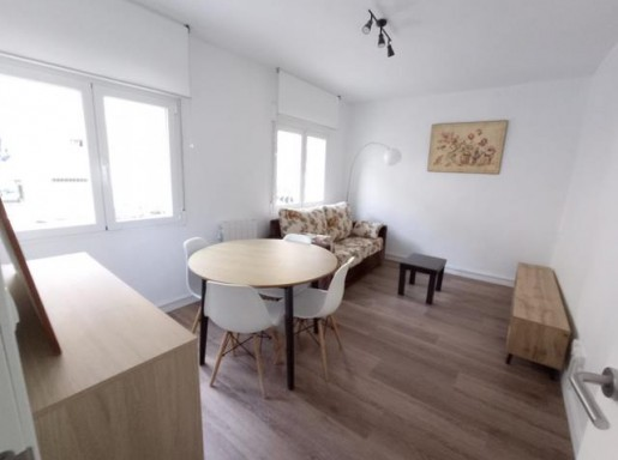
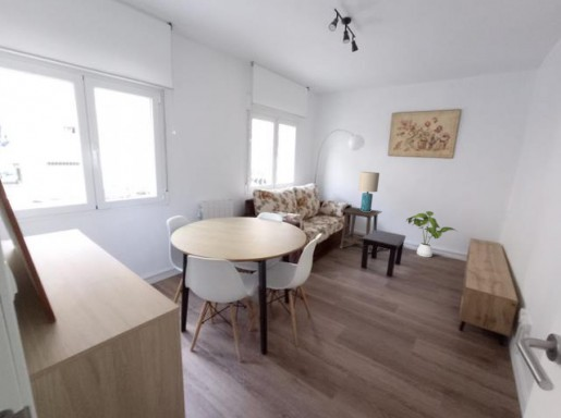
+ lamp (367, 192)
+ house plant (428, 236)
+ side table (359, 234)
